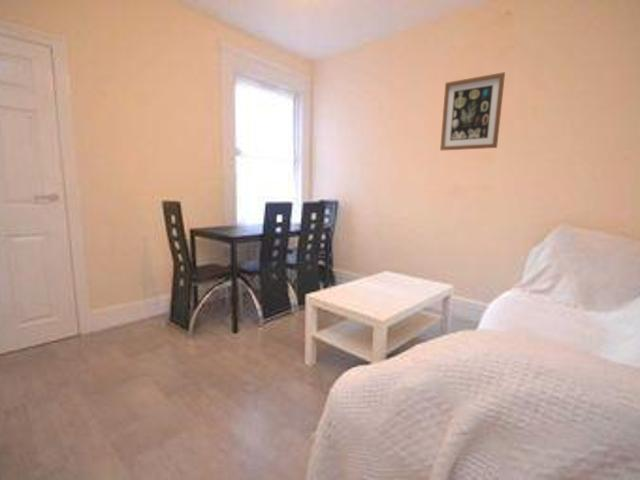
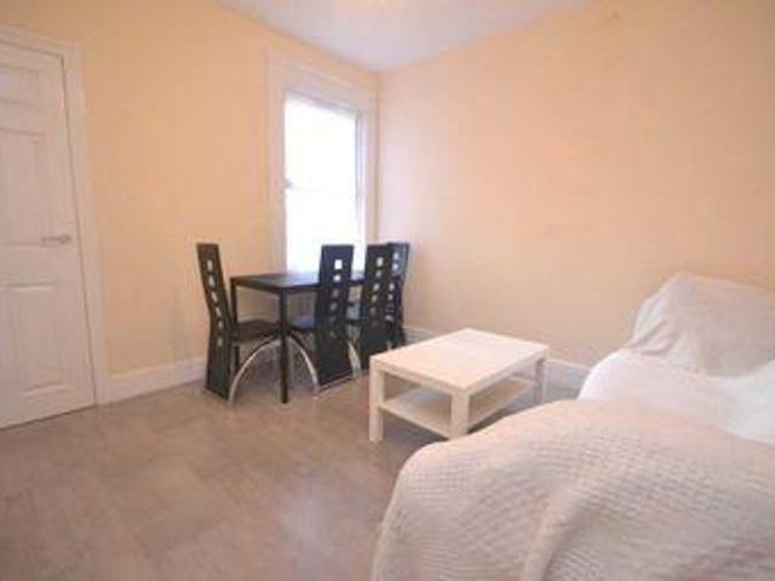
- wall art (470, 114)
